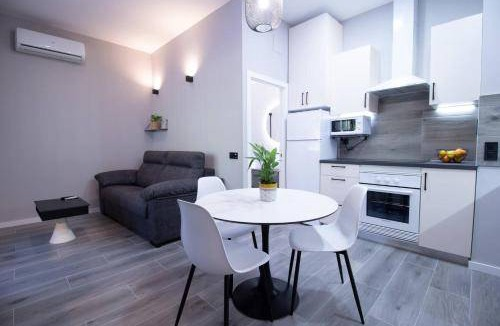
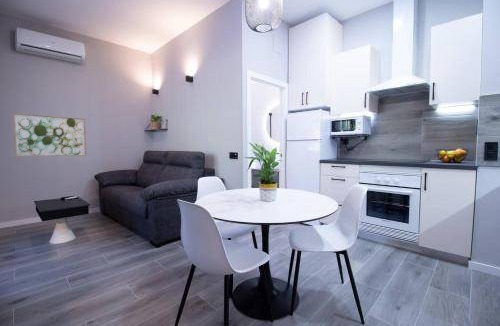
+ wall art (52, 136)
